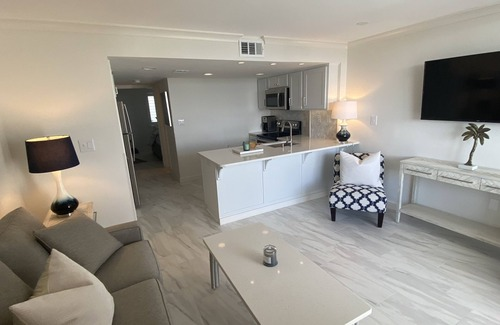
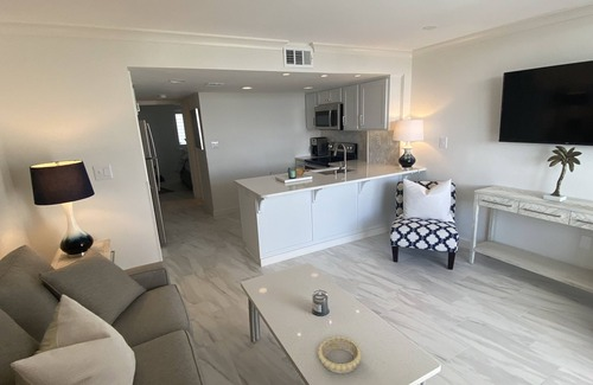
+ decorative bowl (339, 348)
